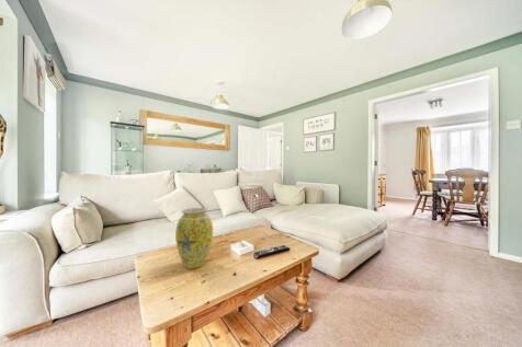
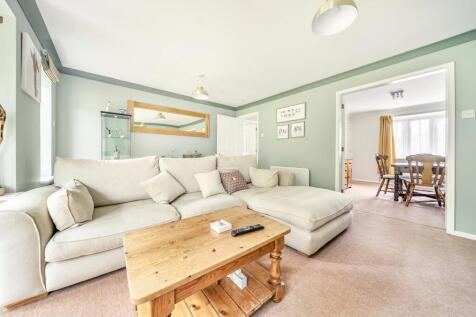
- vase (194, 236)
